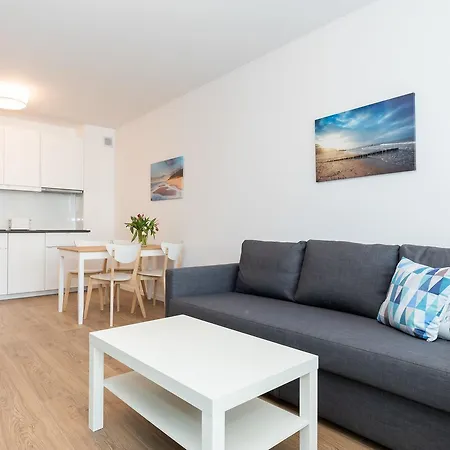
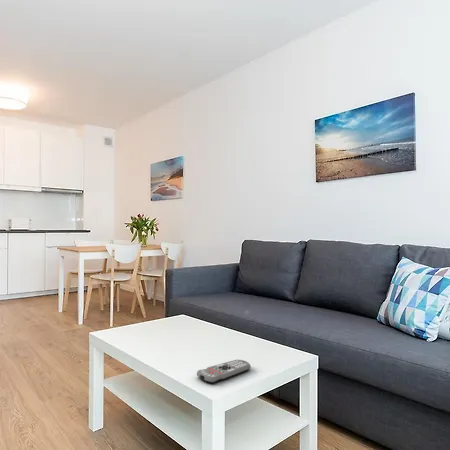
+ remote control (225, 370)
